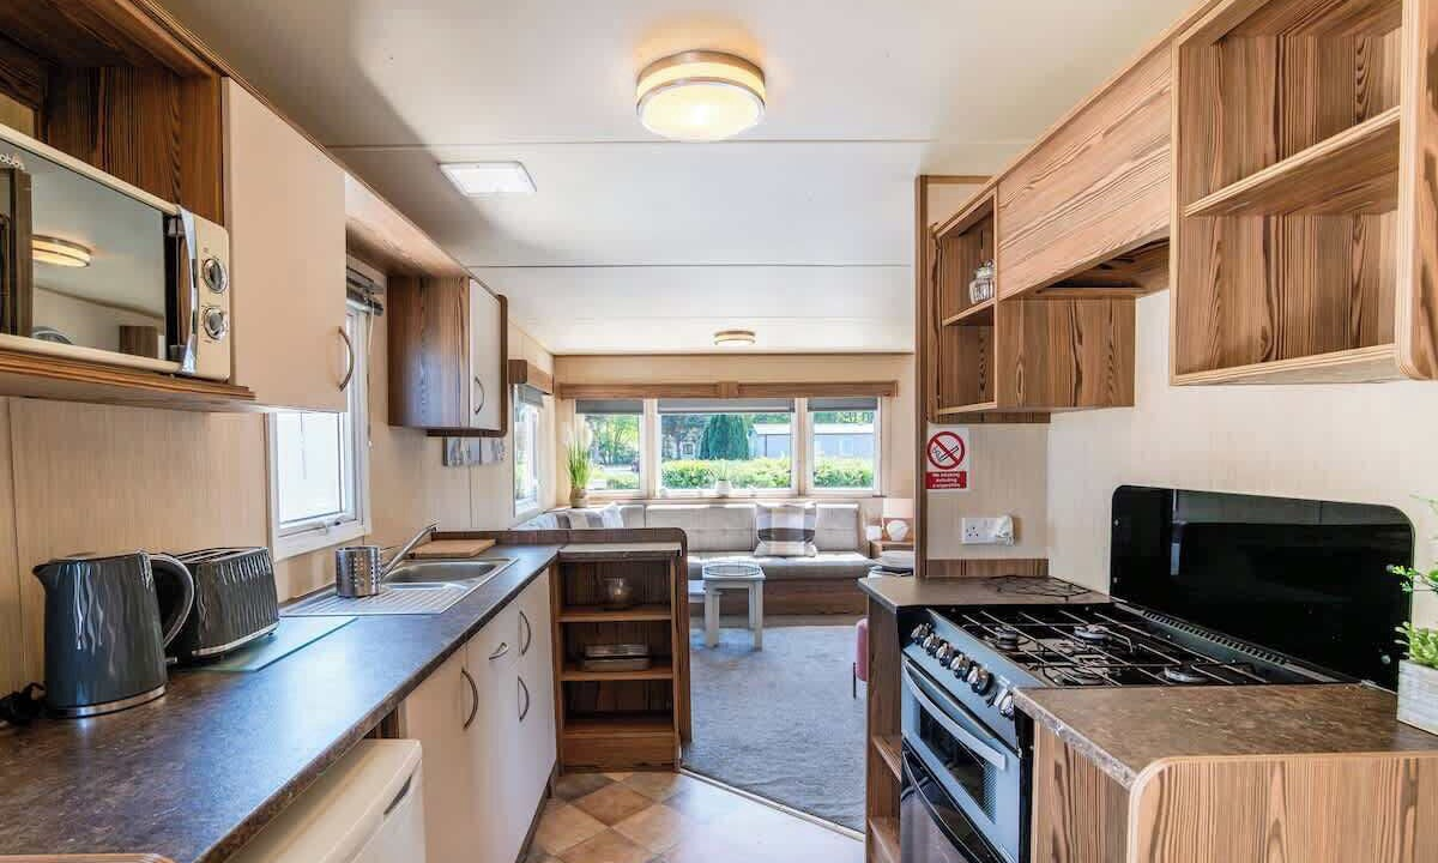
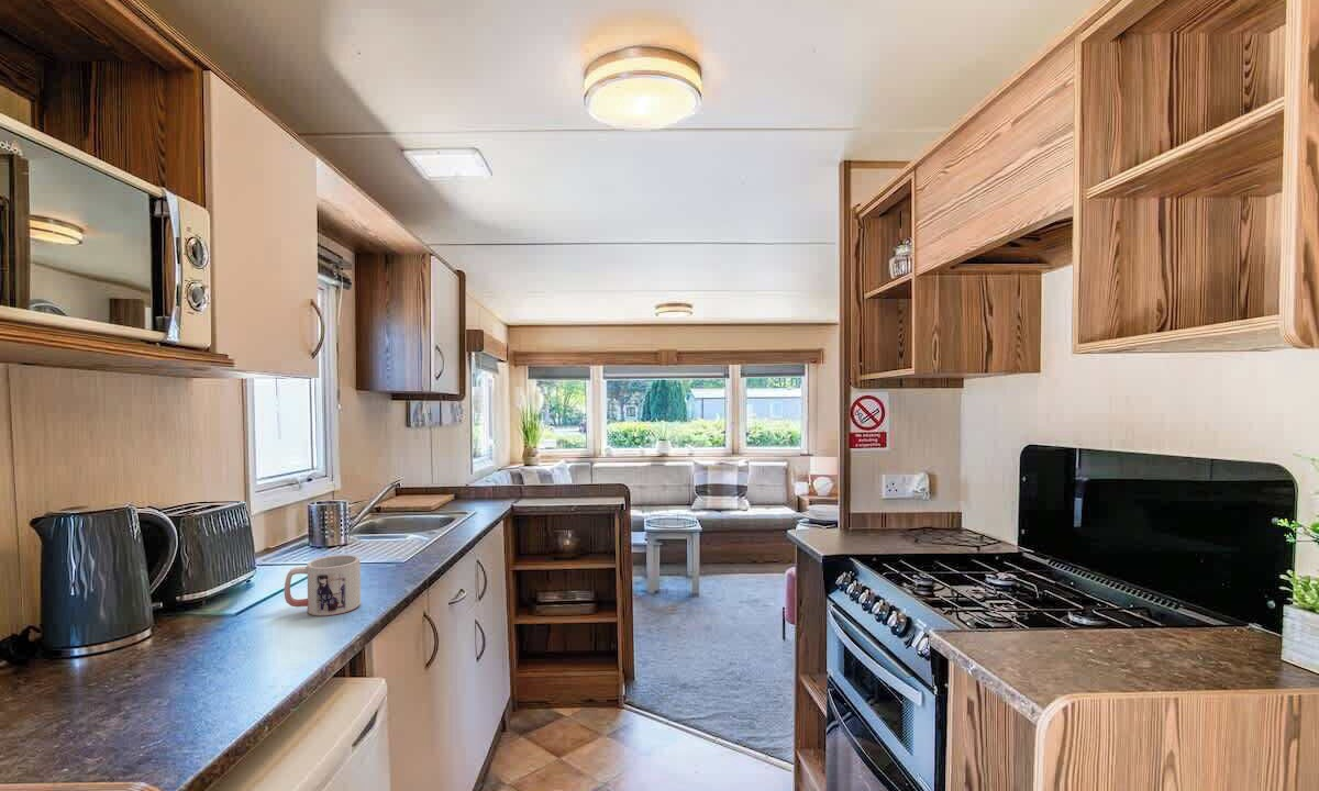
+ mug (323, 584)
